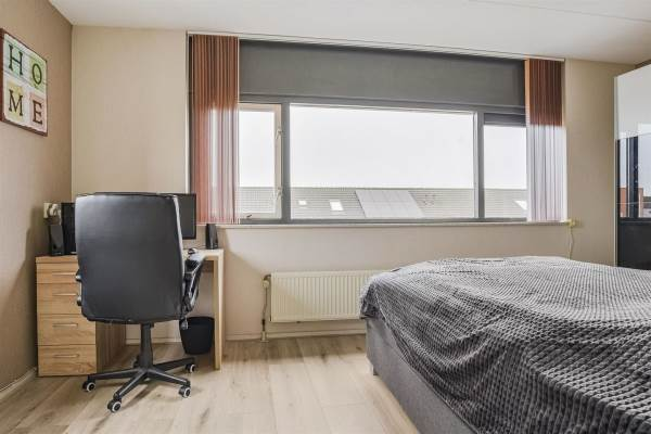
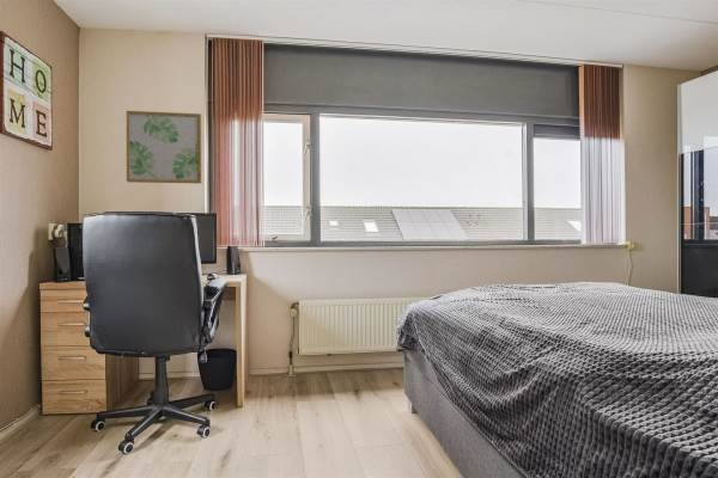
+ wall art (164, 147)
